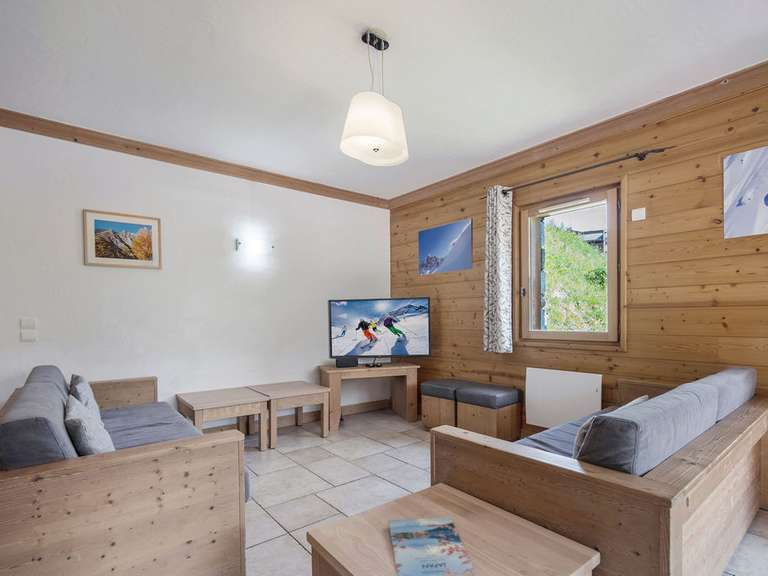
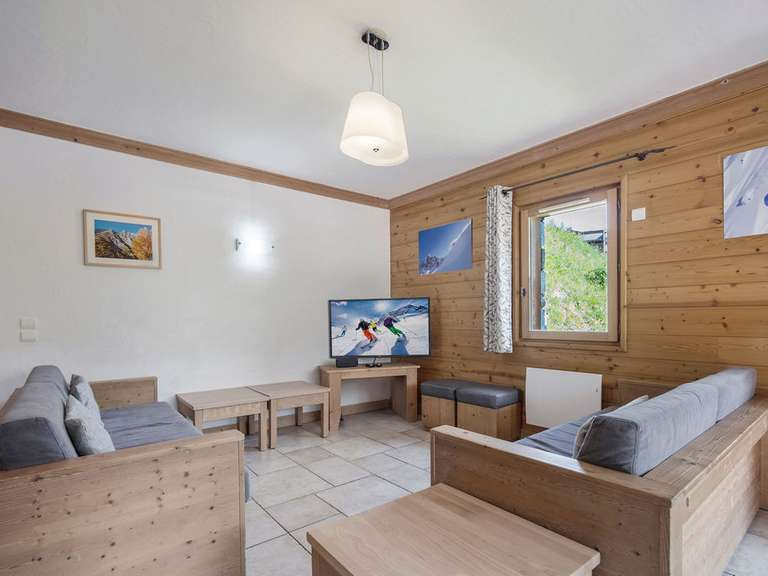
- magazine (427, 545)
